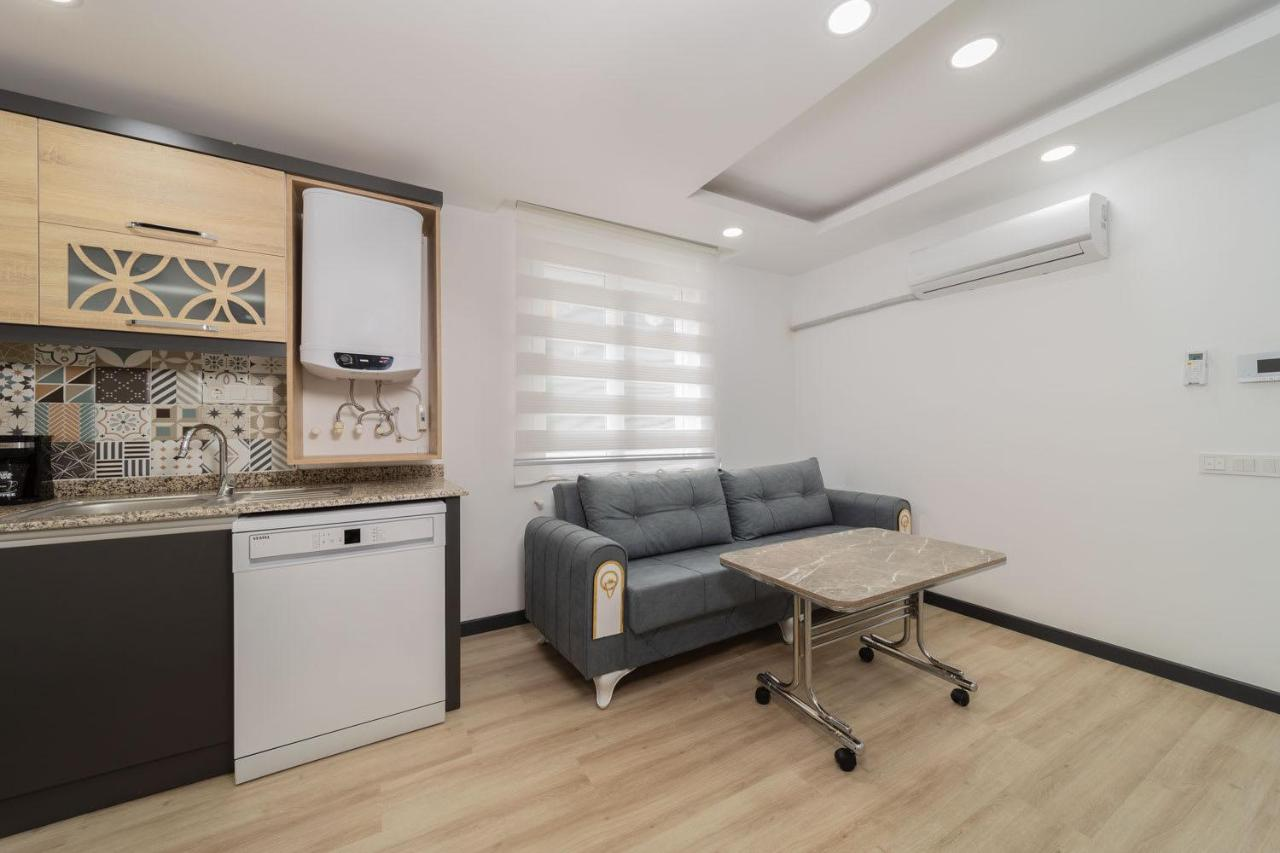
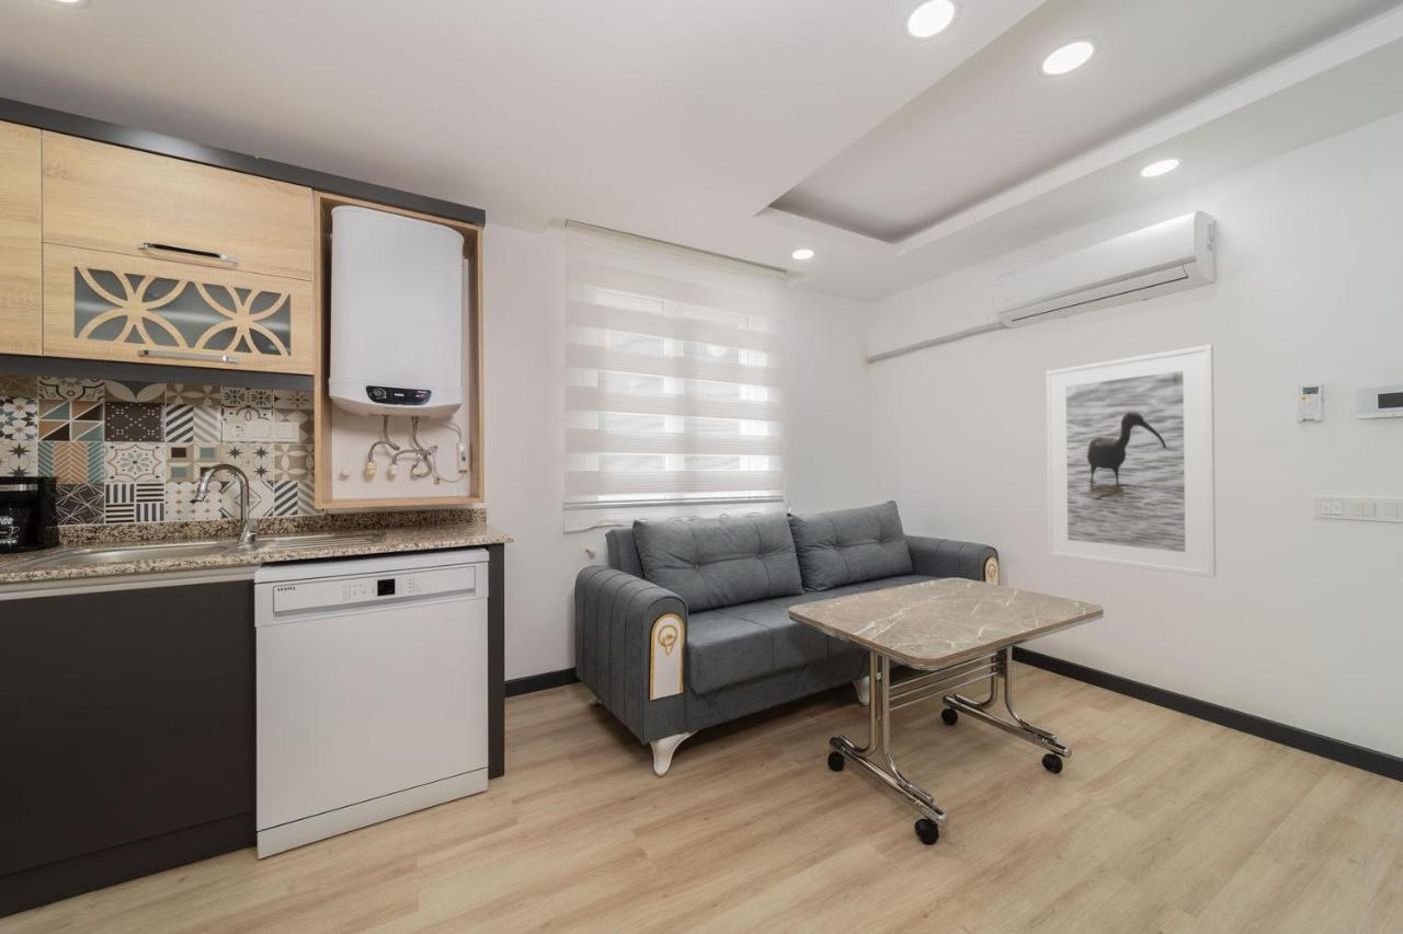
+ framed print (1120, 462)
